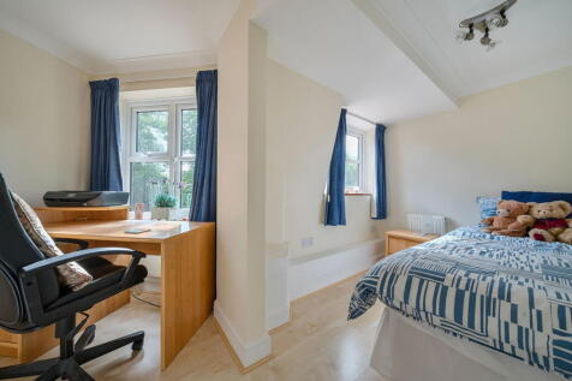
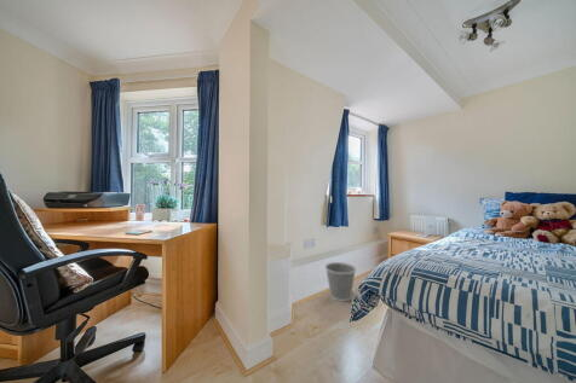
+ wastebasket (340, 282)
